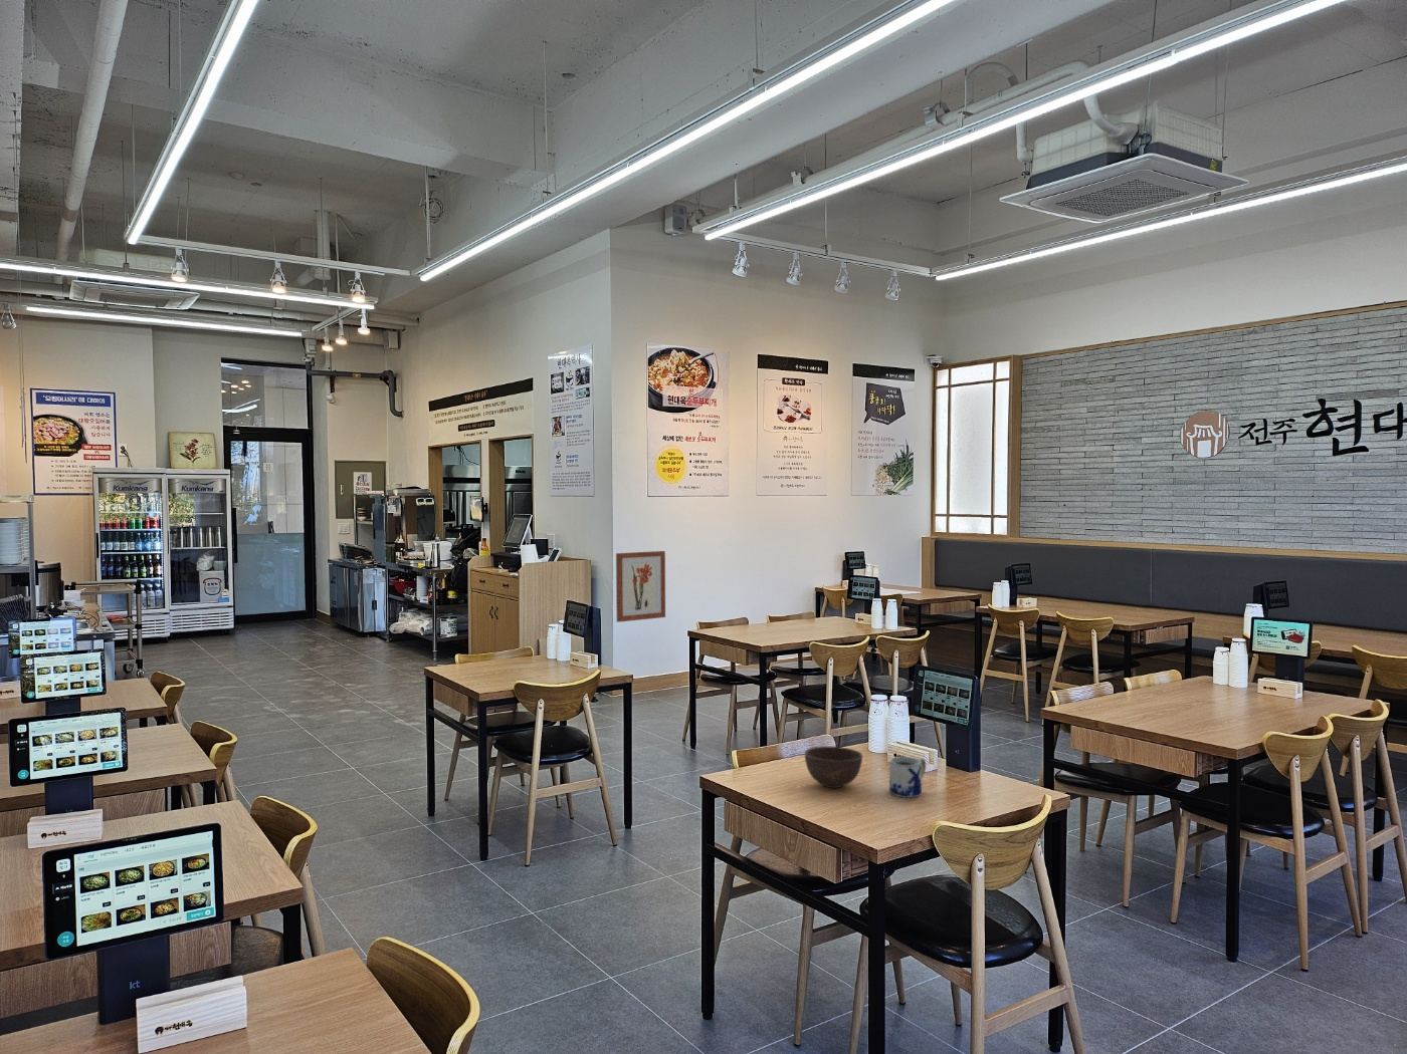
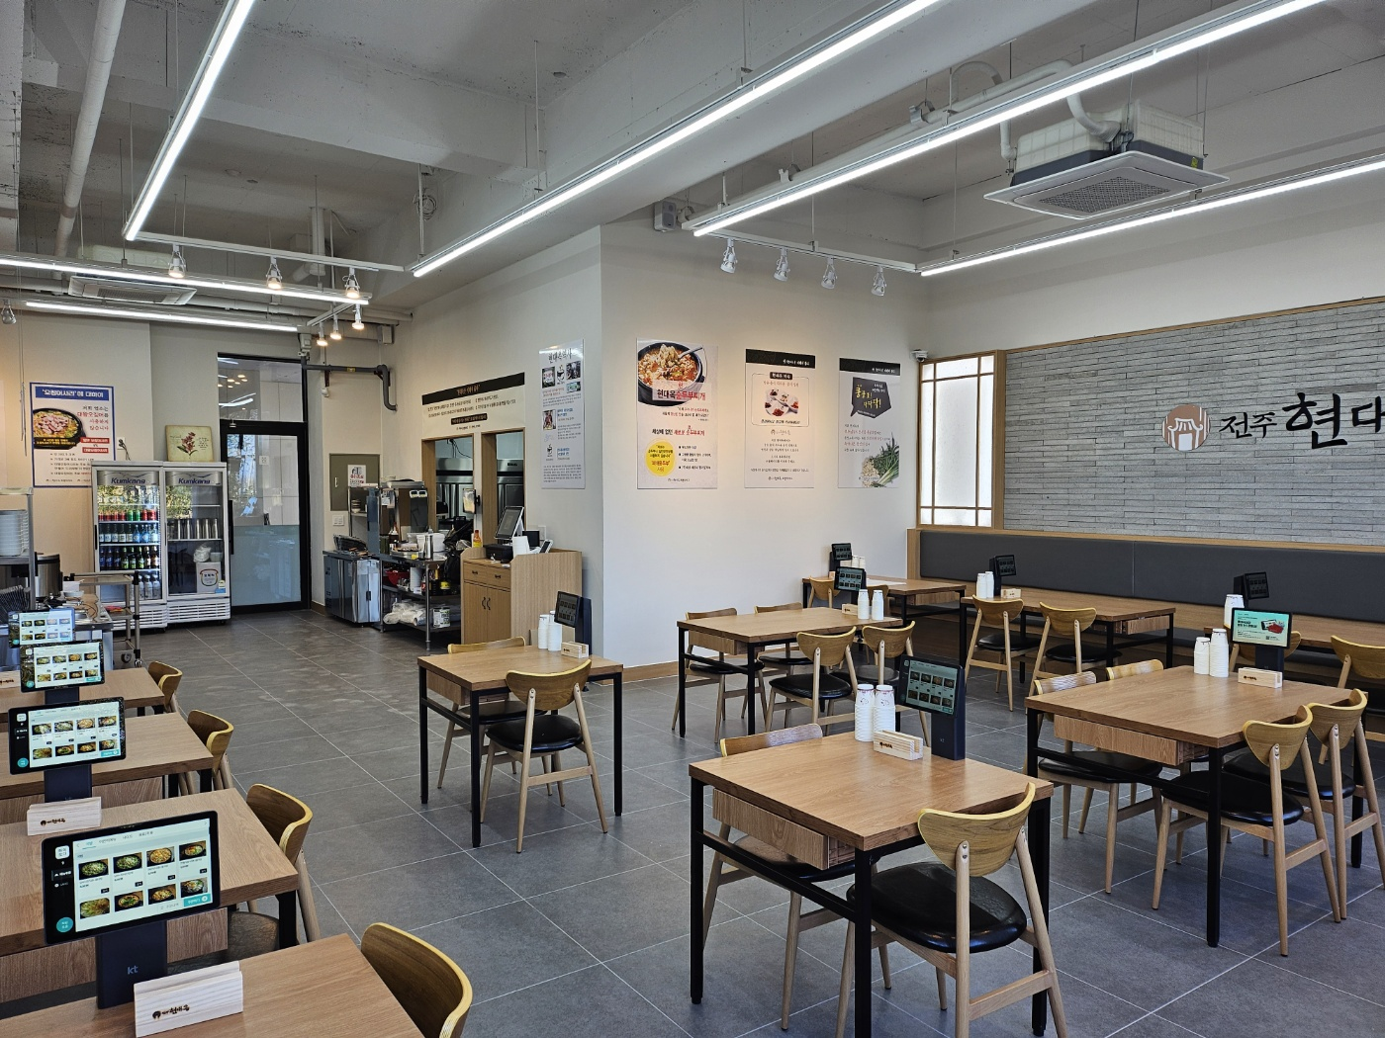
- bowl (833, 768)
- wall art (641, 586)
- mug (907, 775)
